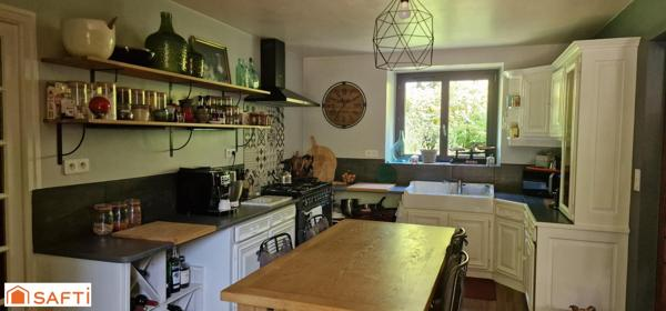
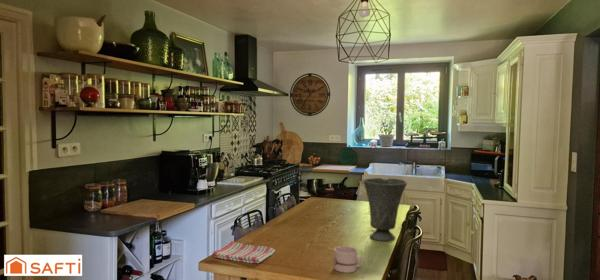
+ vase (384, 209)
+ mug (348, 259)
+ dish towel (244, 251)
